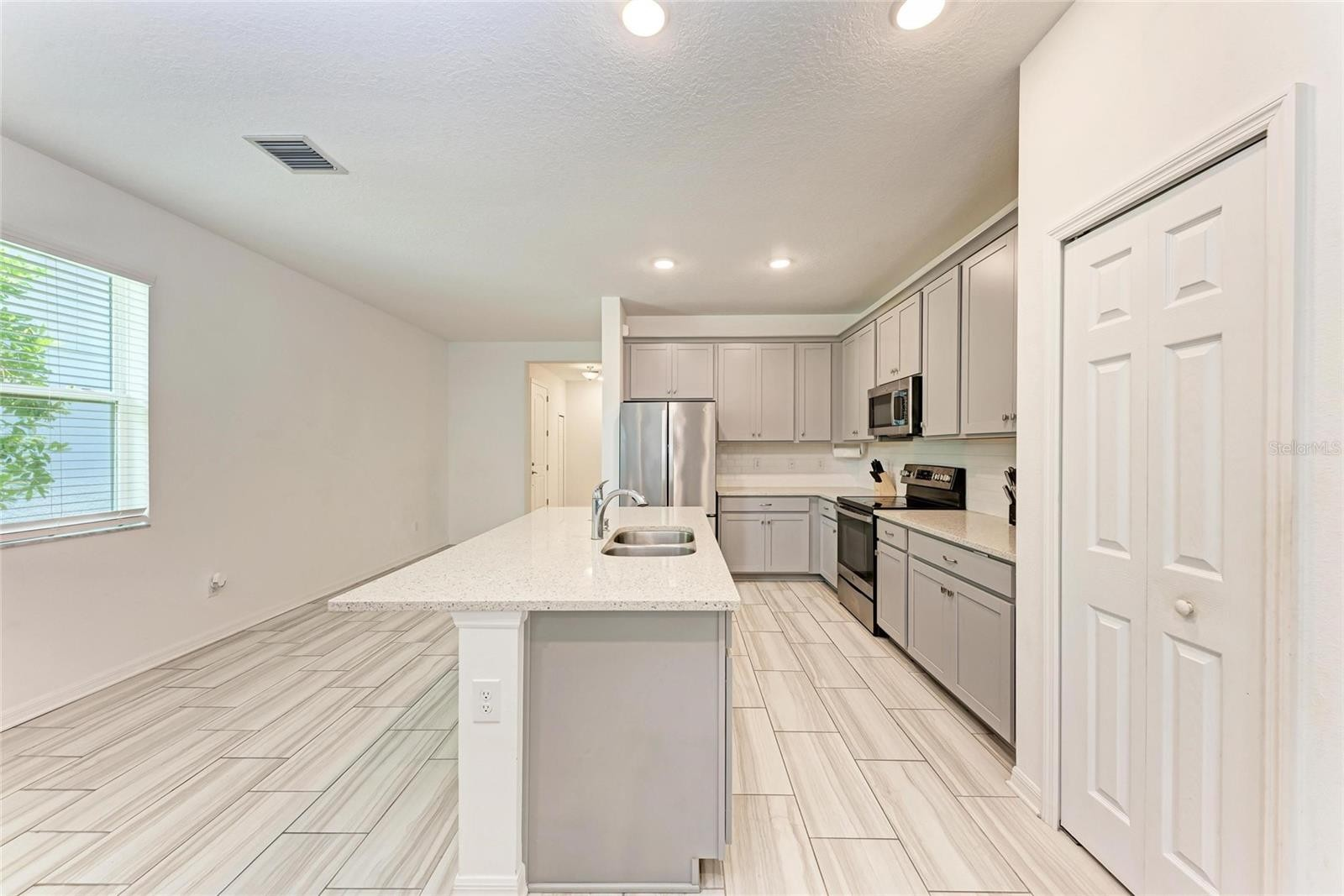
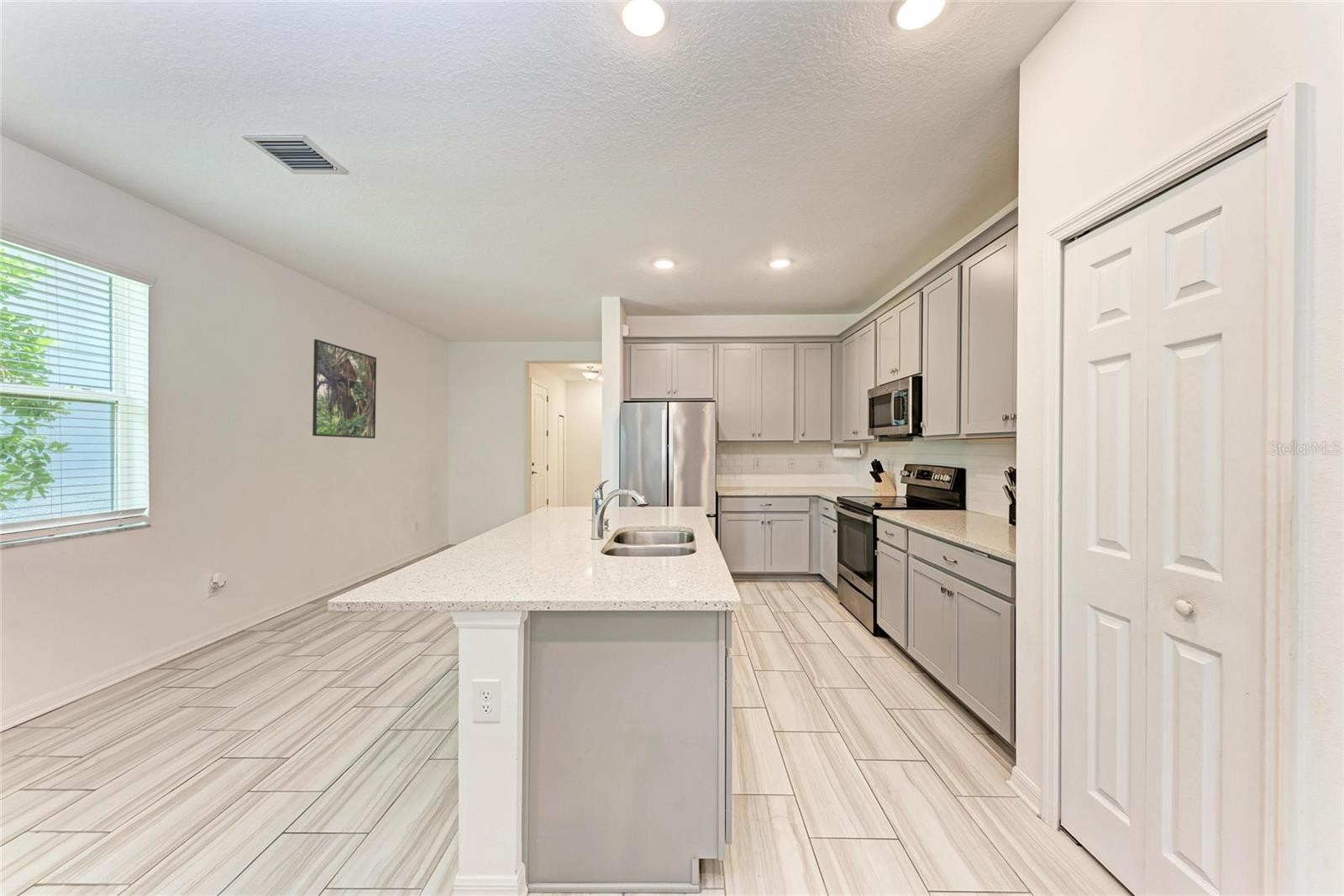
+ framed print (347, 393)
